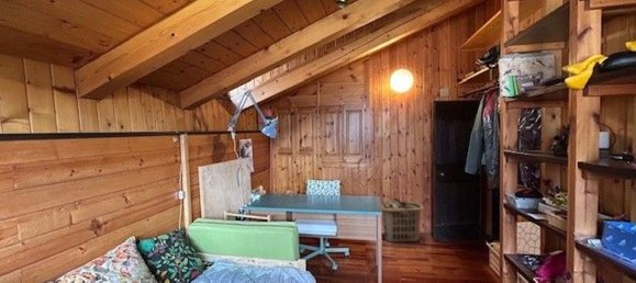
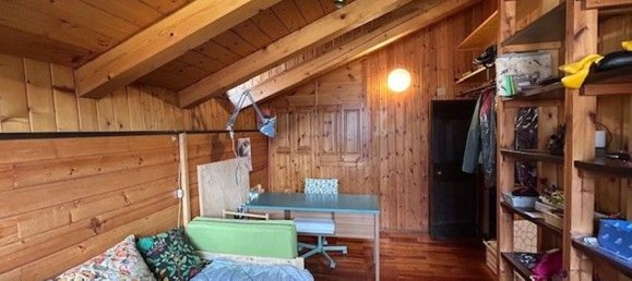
- clothes hamper (401, 218)
